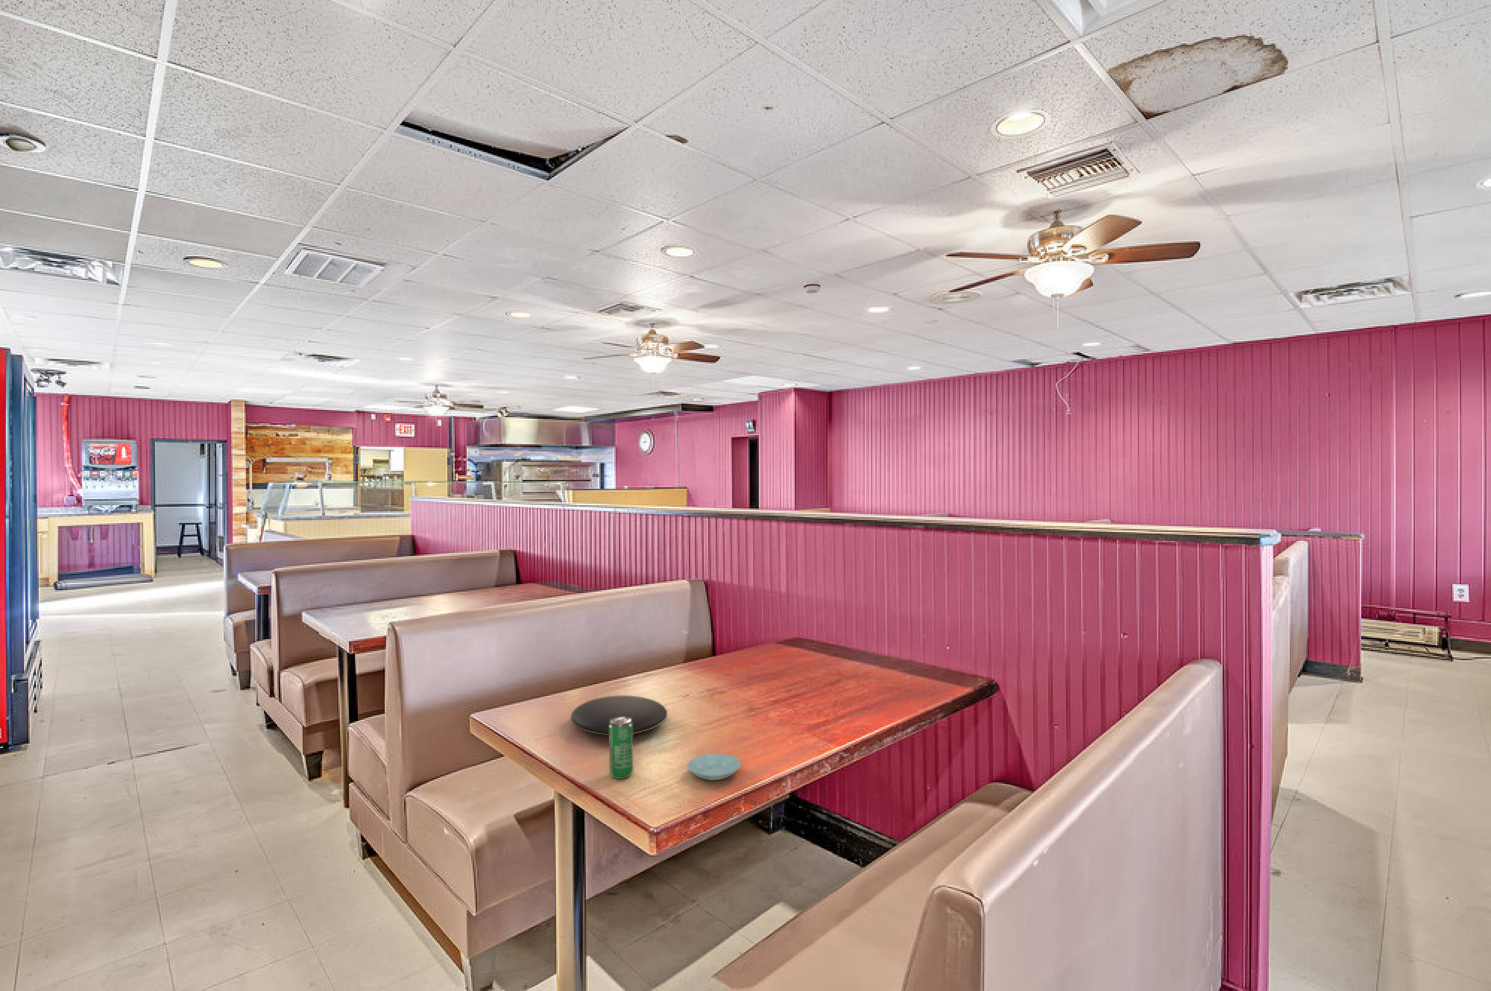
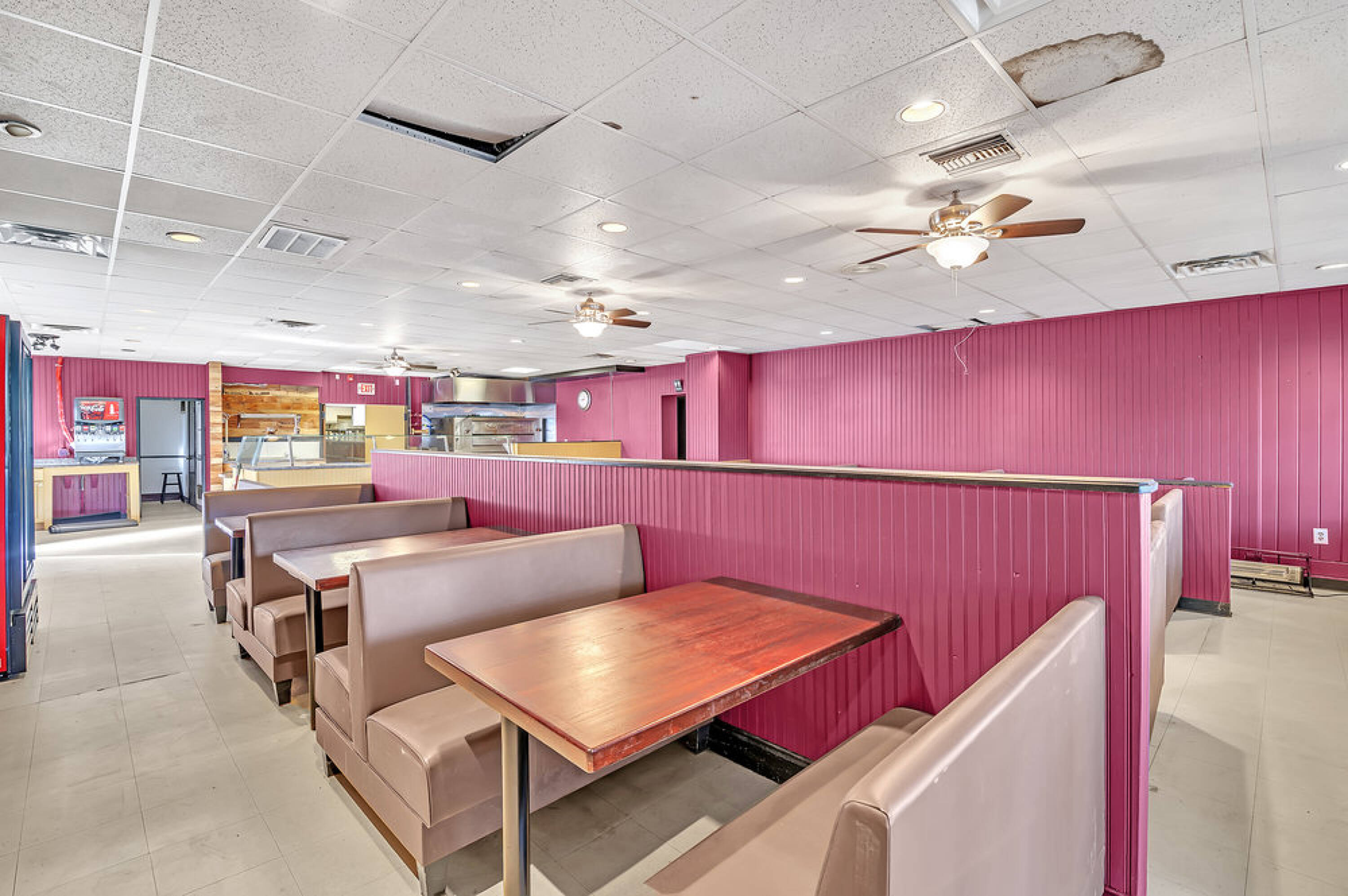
- saucer (715, 769)
- beverage can (621, 748)
- plate (619, 713)
- smoke detector (812, 286)
